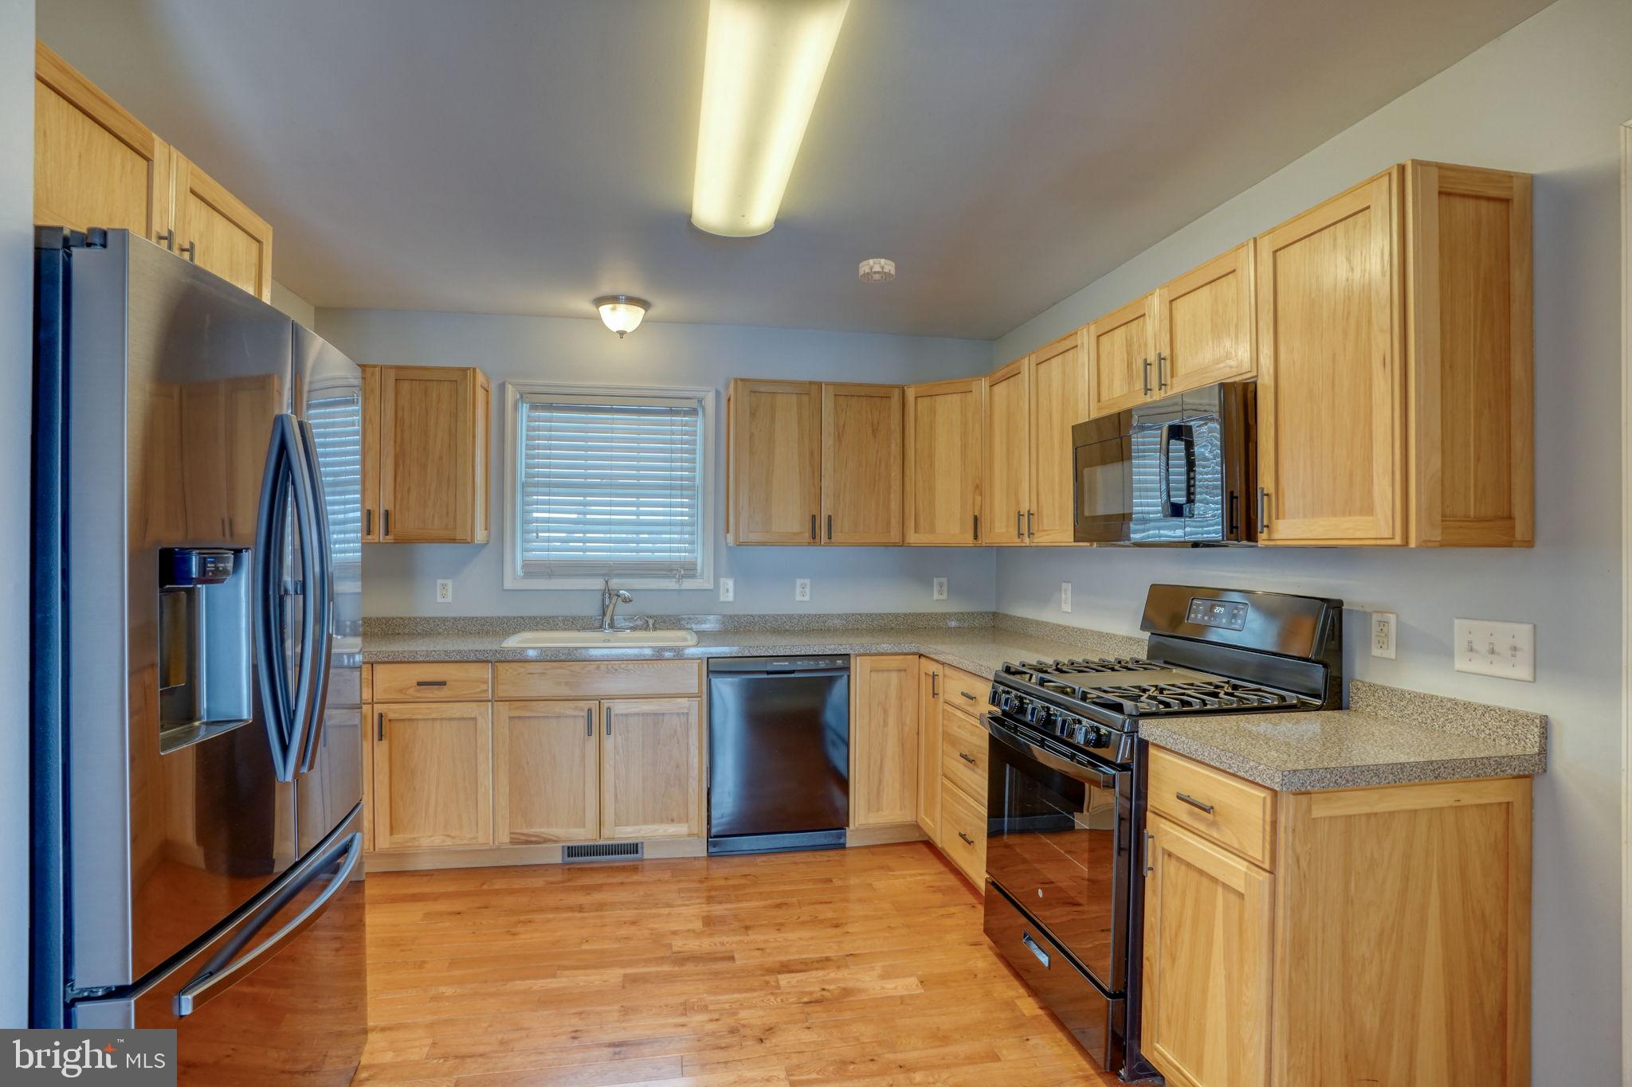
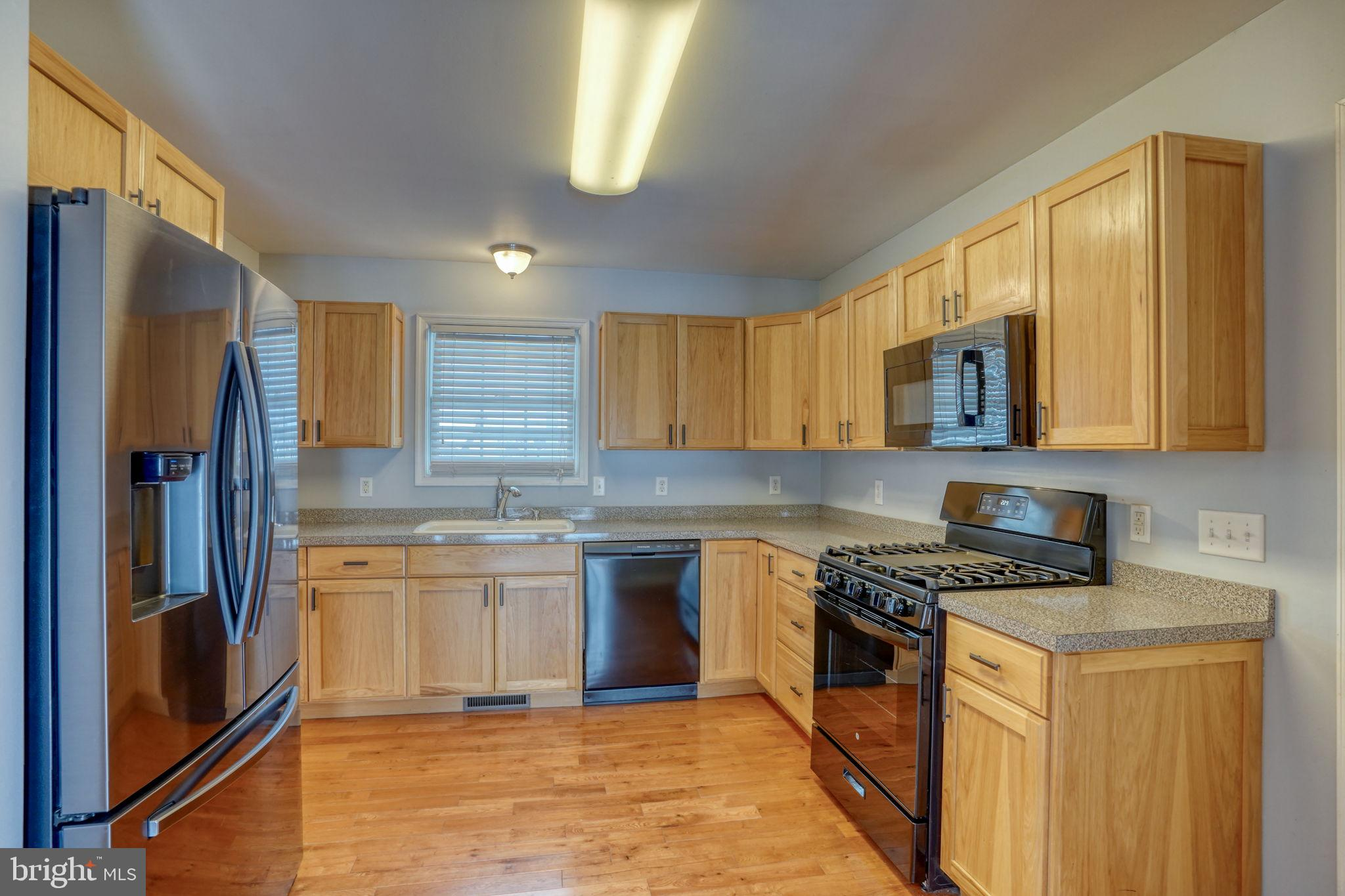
- smoke detector (876, 271)
